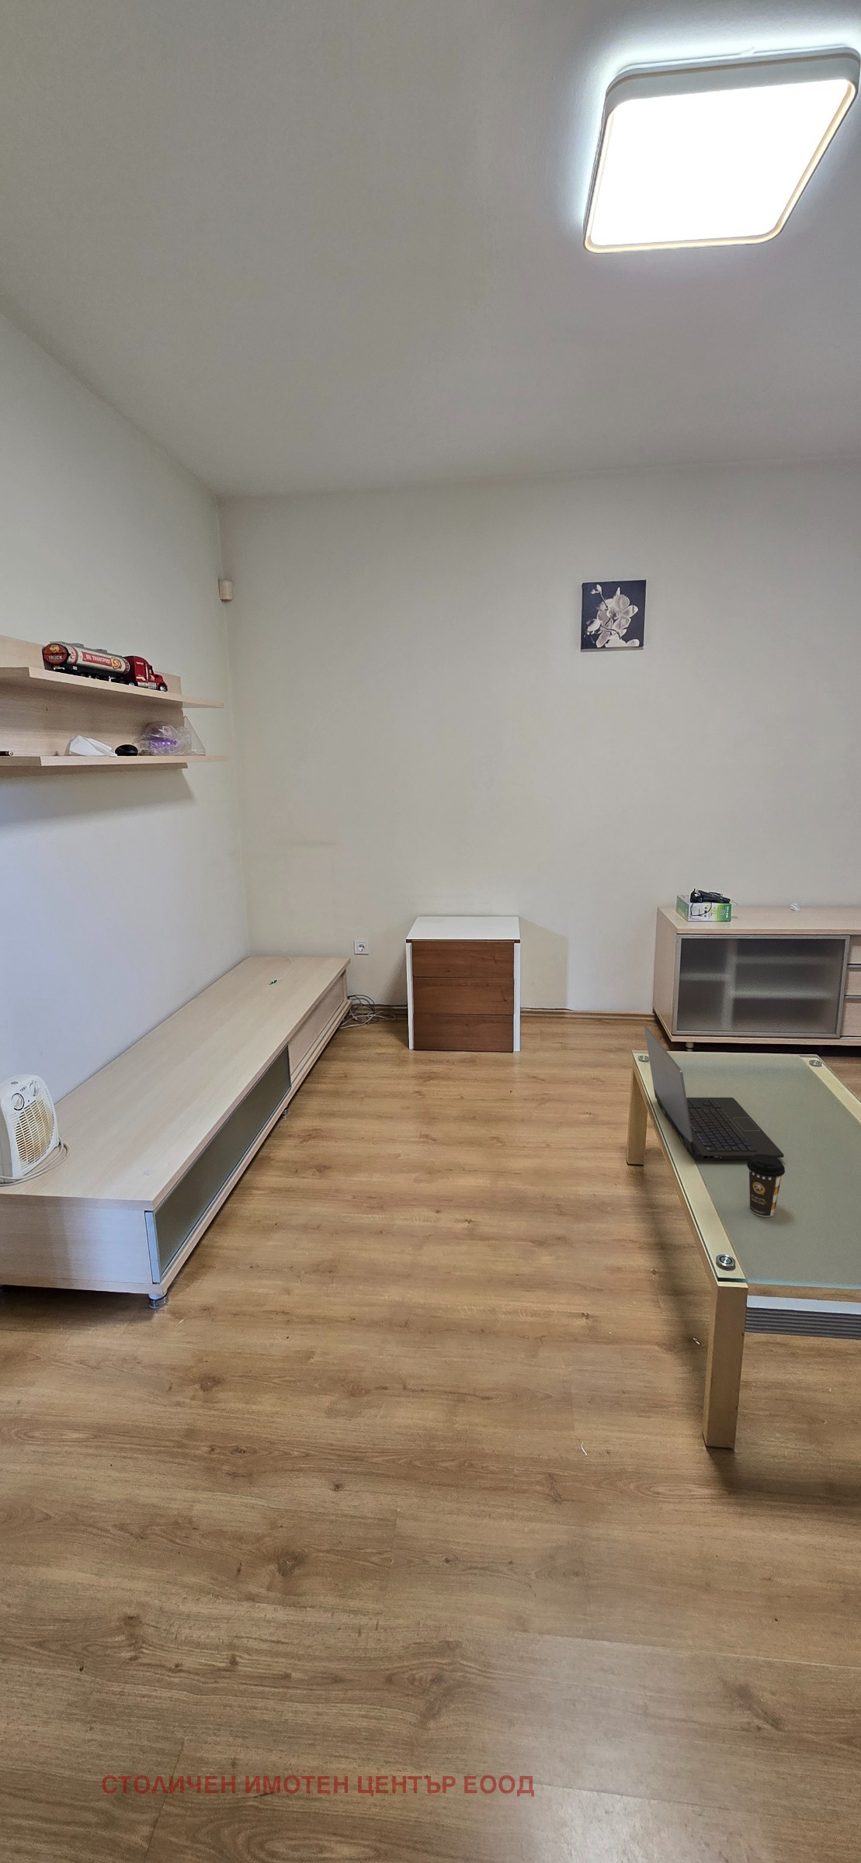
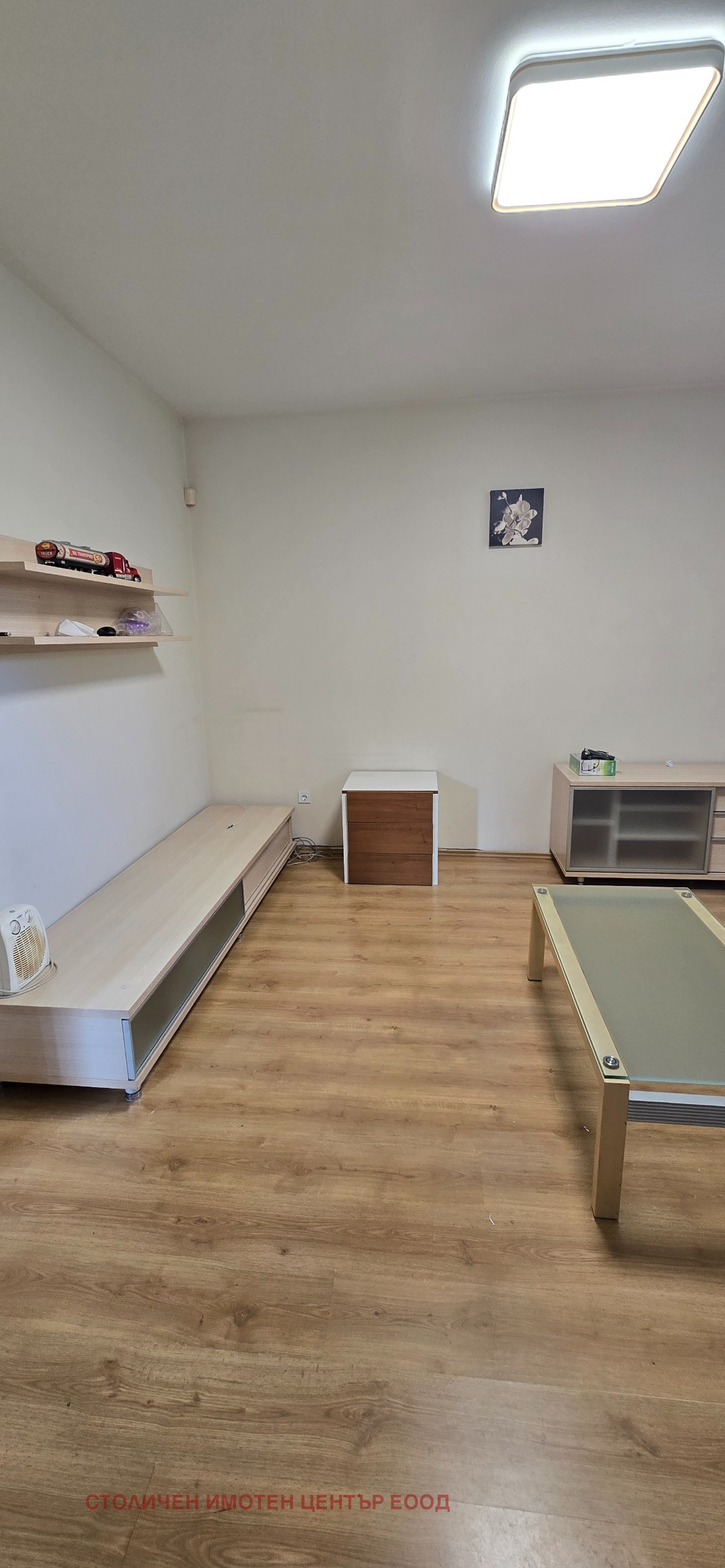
- laptop computer (709, 1098)
- coffee cup (764, 1186)
